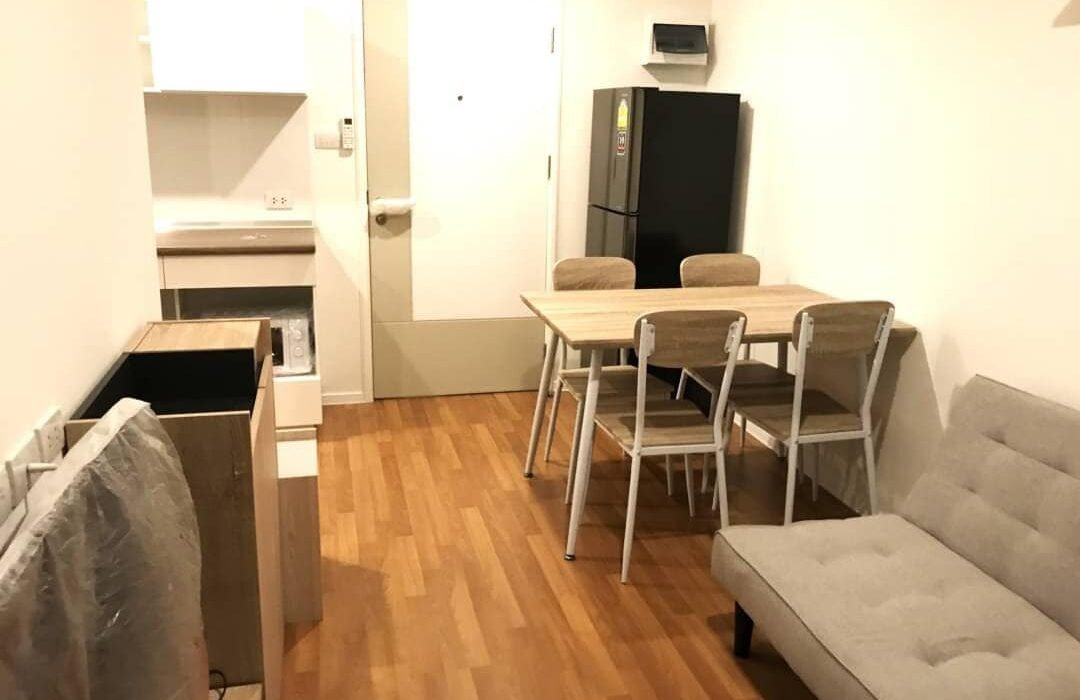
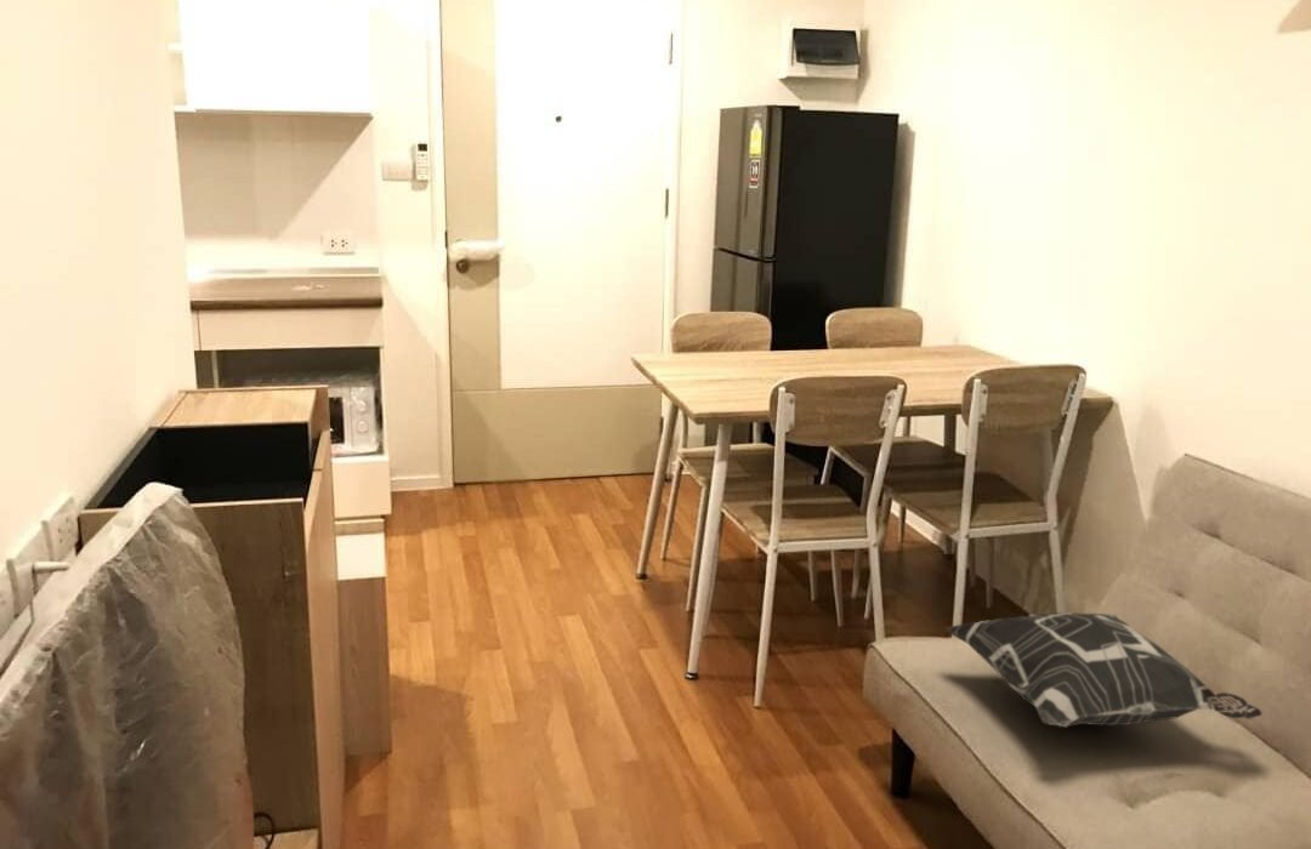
+ decorative pillow (1092, 667)
